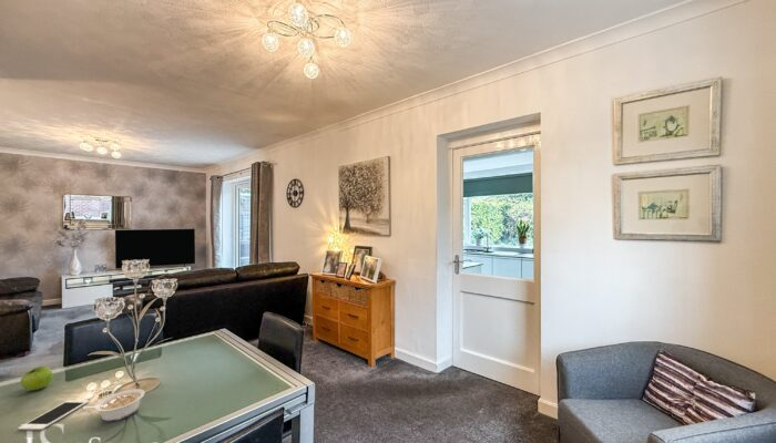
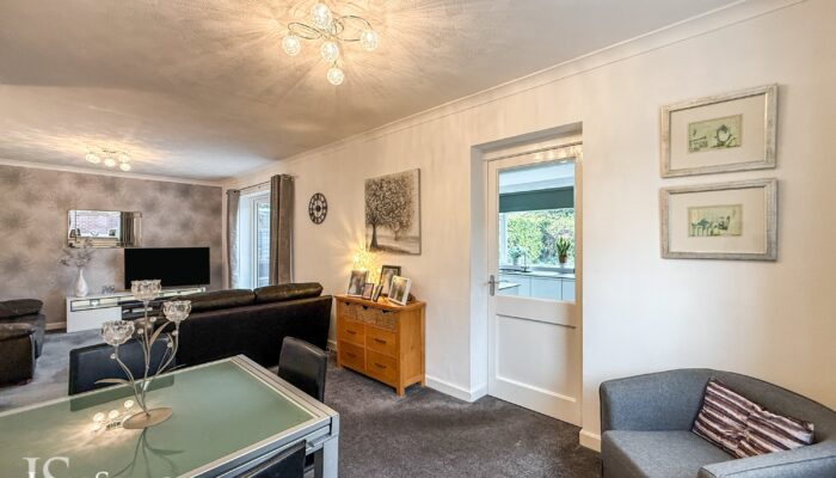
- legume (119, 405)
- cell phone (55, 413)
- fruit (37, 378)
